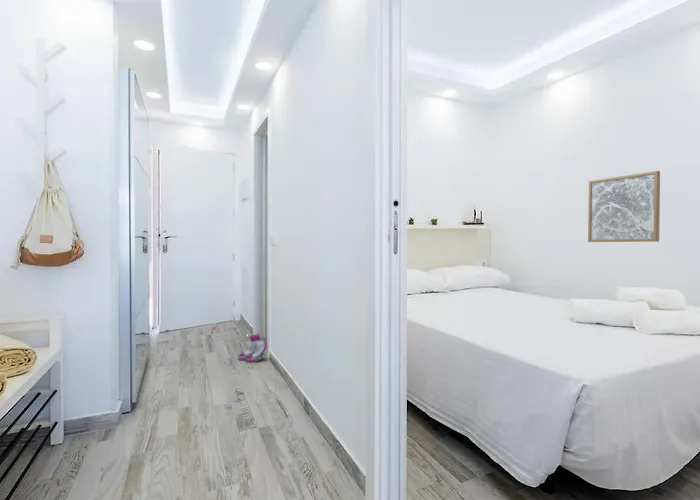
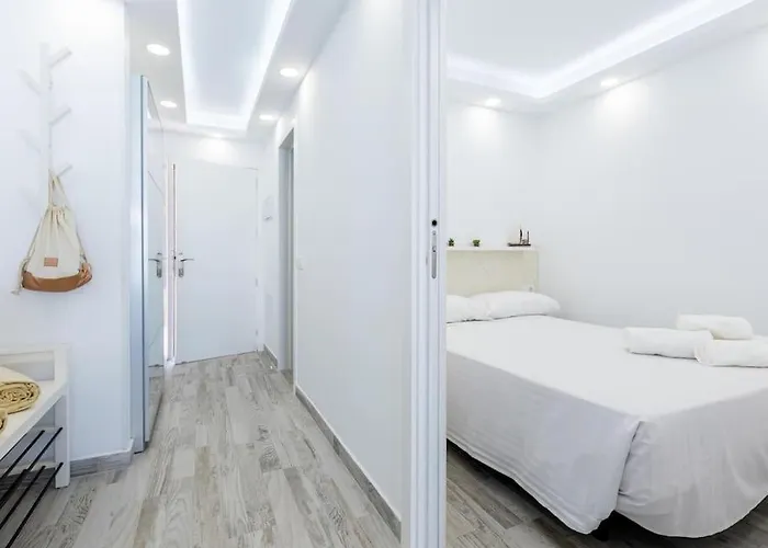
- boots (253, 346)
- wall art (621, 209)
